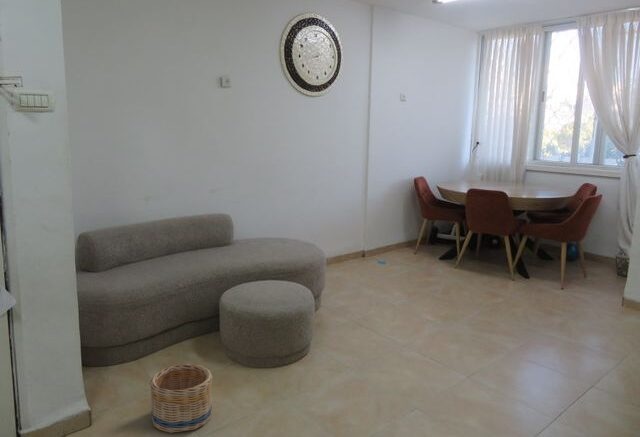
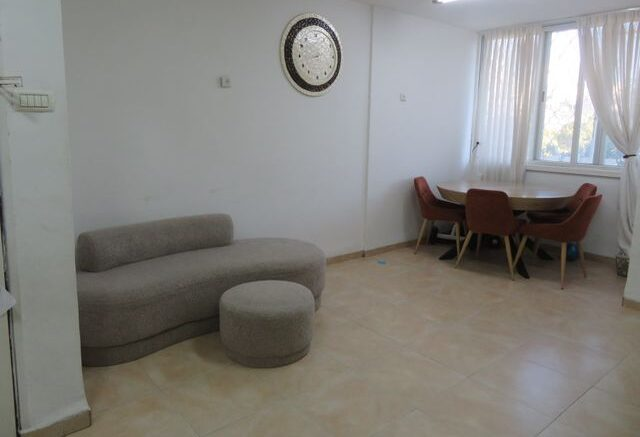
- basket (182, 396)
